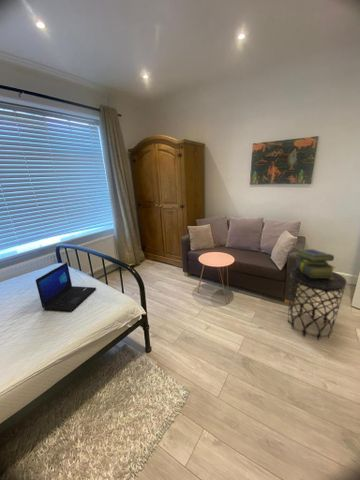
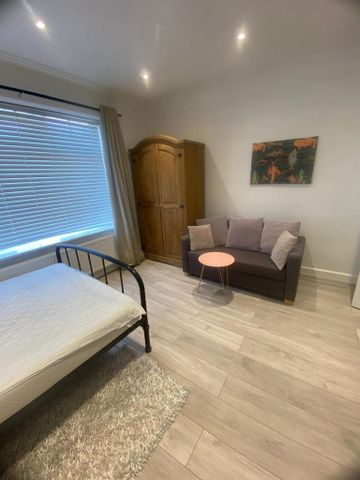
- stack of books (312, 261)
- laptop (68, 284)
- side table (312, 302)
